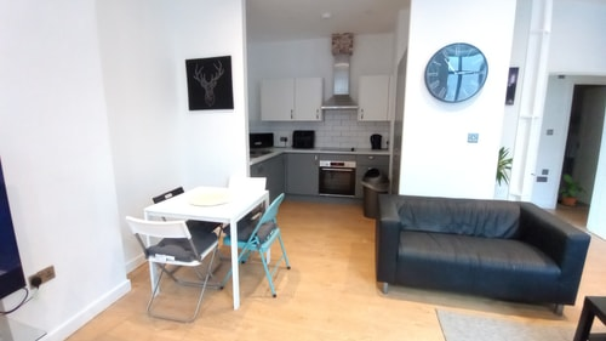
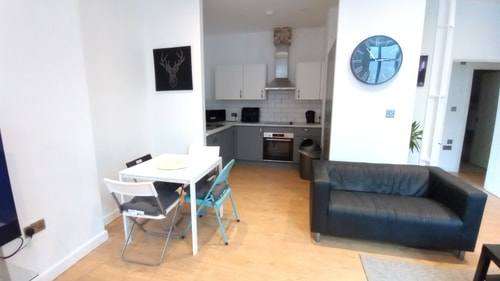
- potted plant (571, 189)
